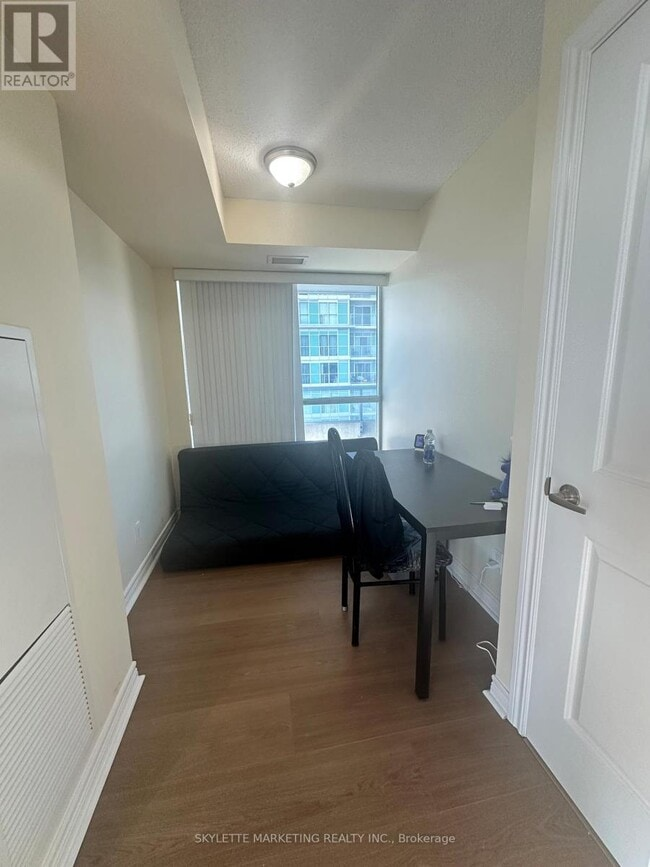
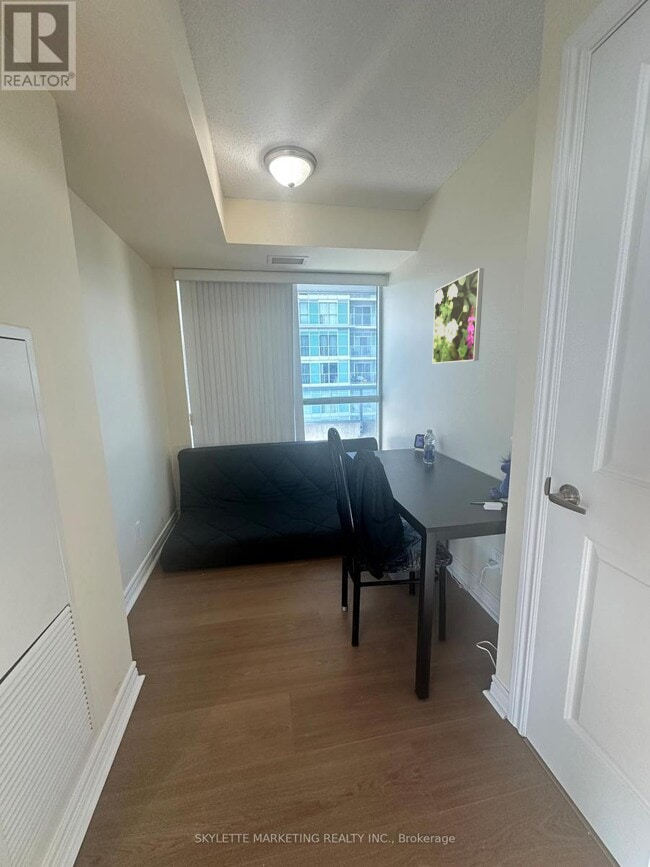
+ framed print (454, 322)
